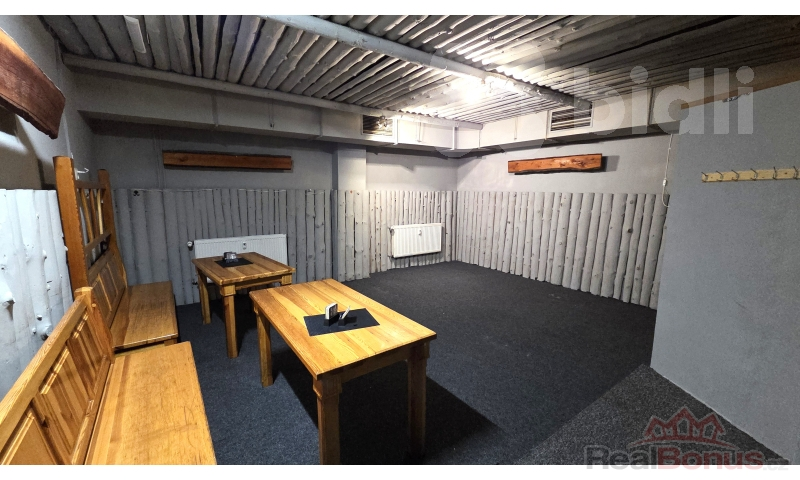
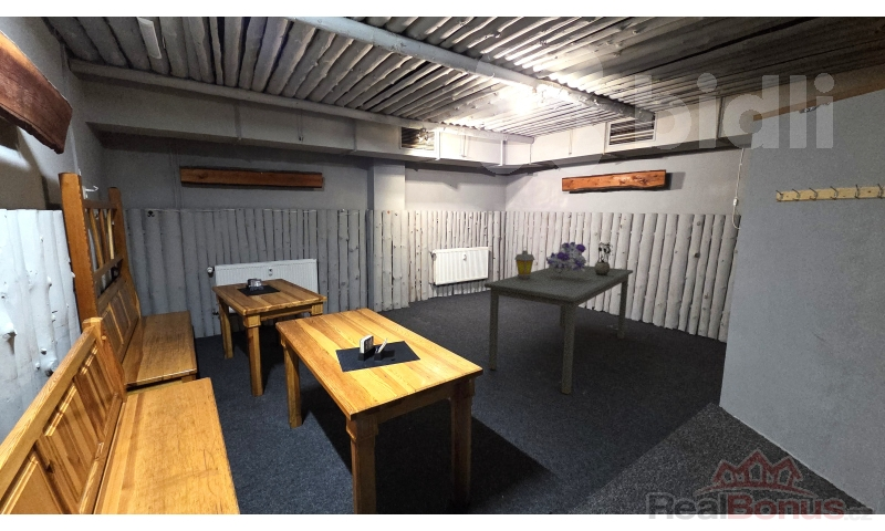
+ bouquet (569, 259)
+ potted plant (604, 257)
+ dining table (564, 314)
+ lantern (524, 261)
